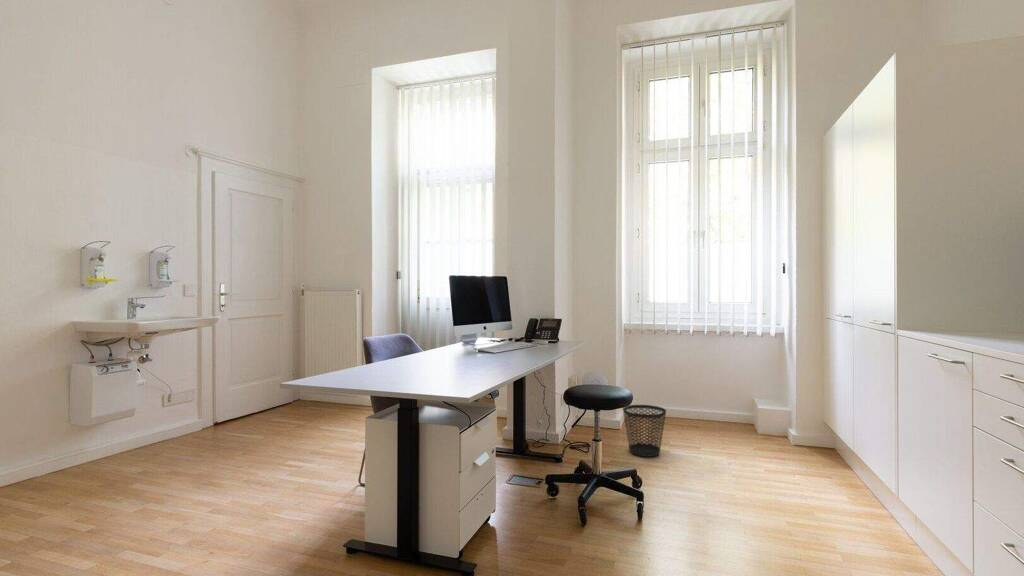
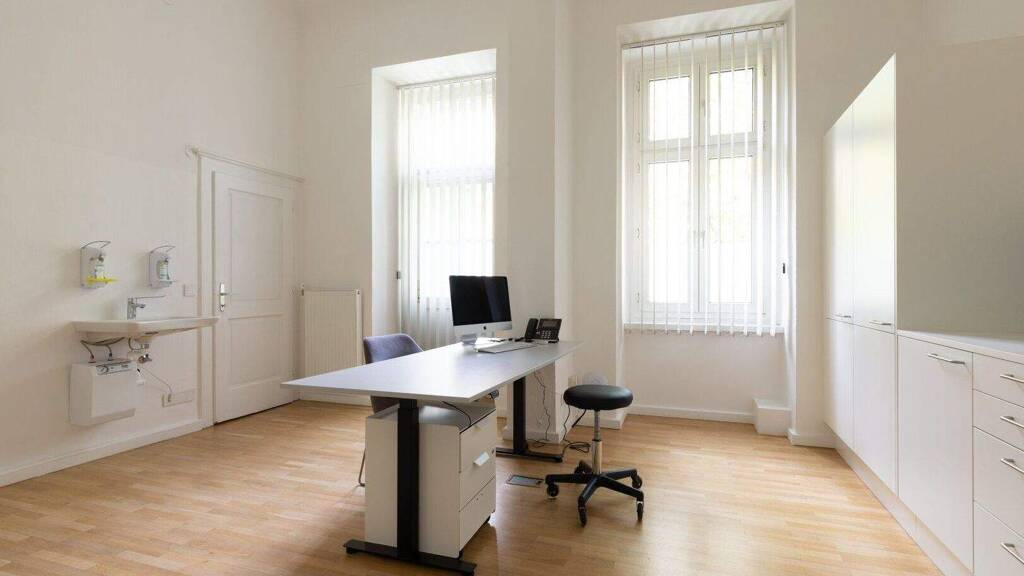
- wastebasket (644, 430)
